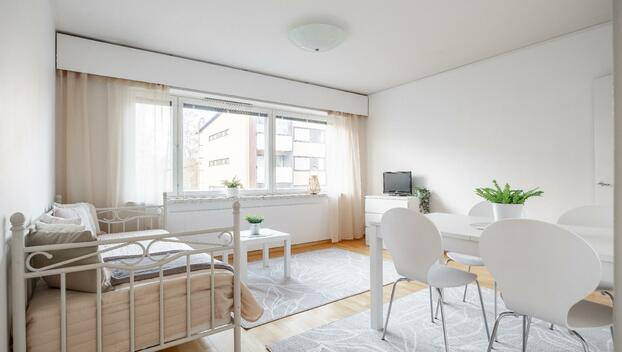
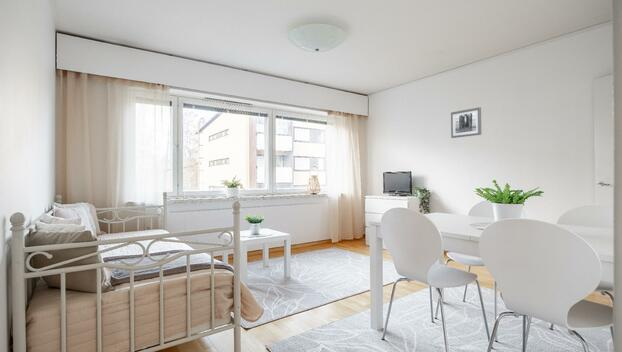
+ wall art (465, 123)
